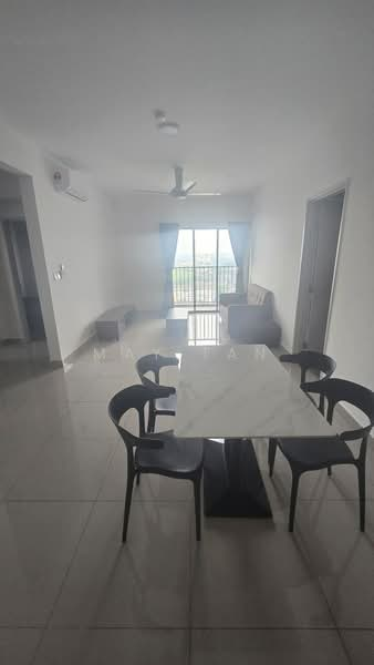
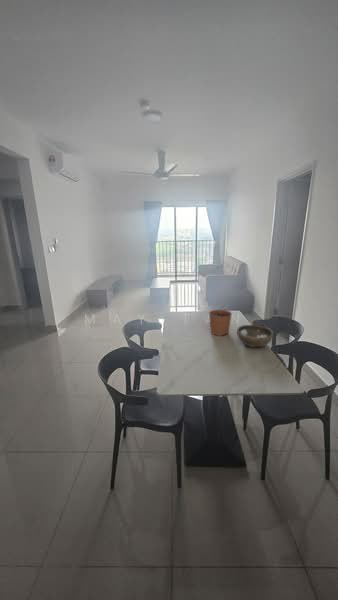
+ plant pot (220, 317)
+ bowl (254, 337)
